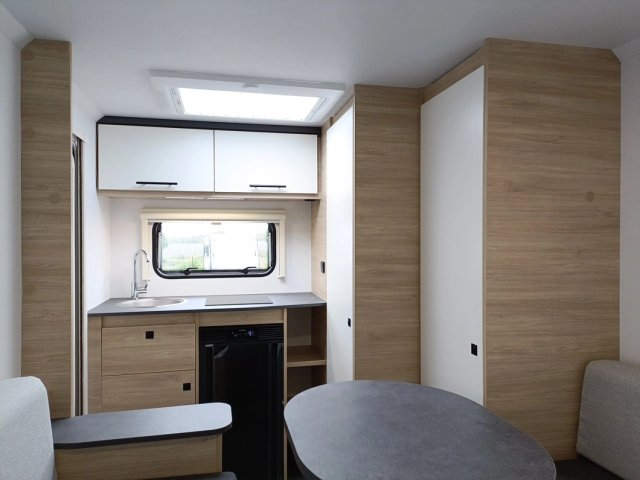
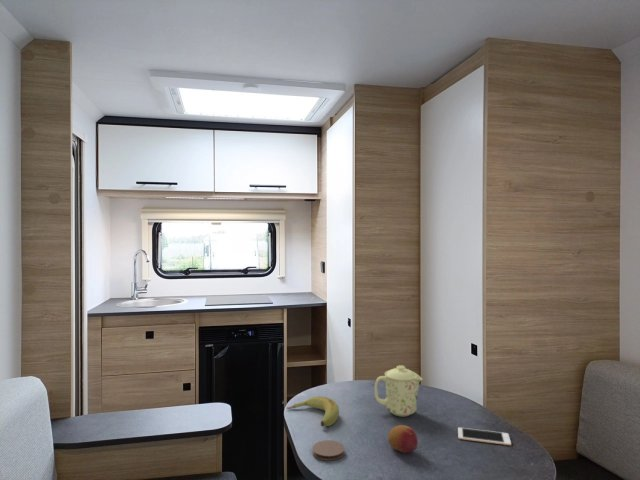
+ coaster (328, 450)
+ cell phone (483, 436)
+ banana (312, 407)
+ mug (398, 389)
+ fruit (402, 438)
